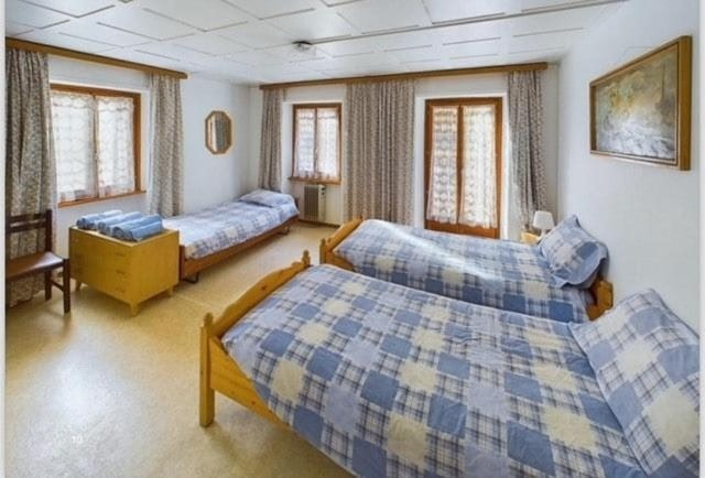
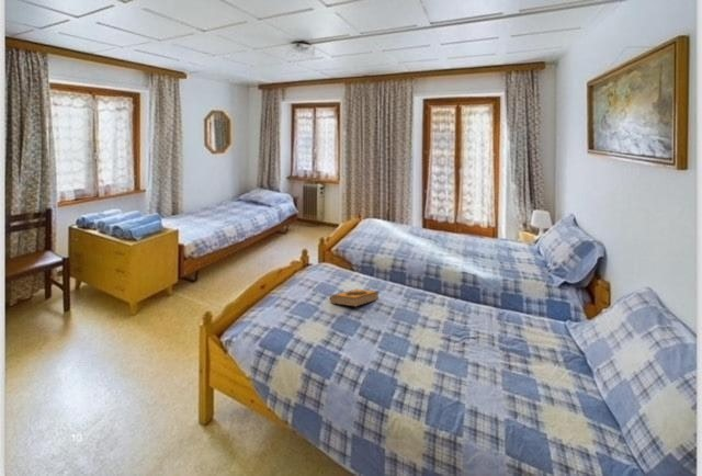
+ hardback book (354, 297)
